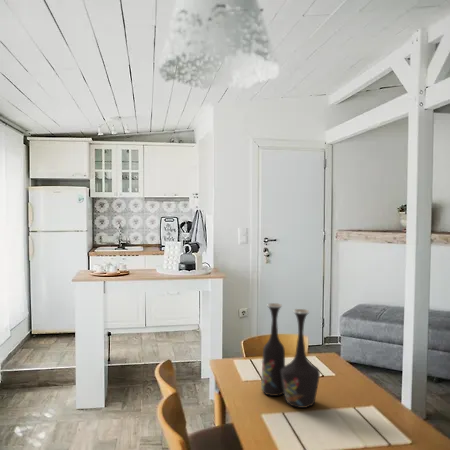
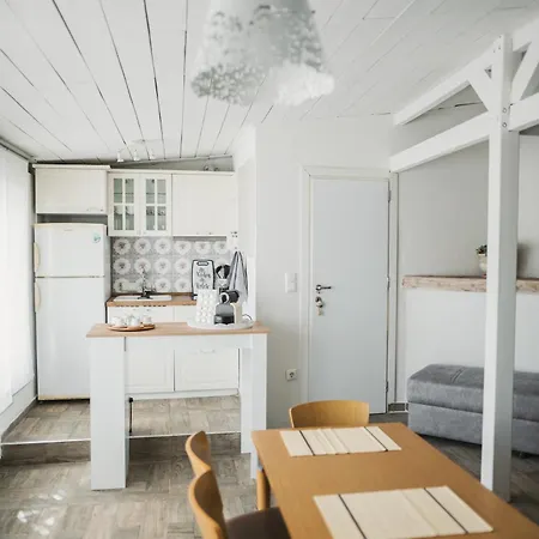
- vase (284, 353)
